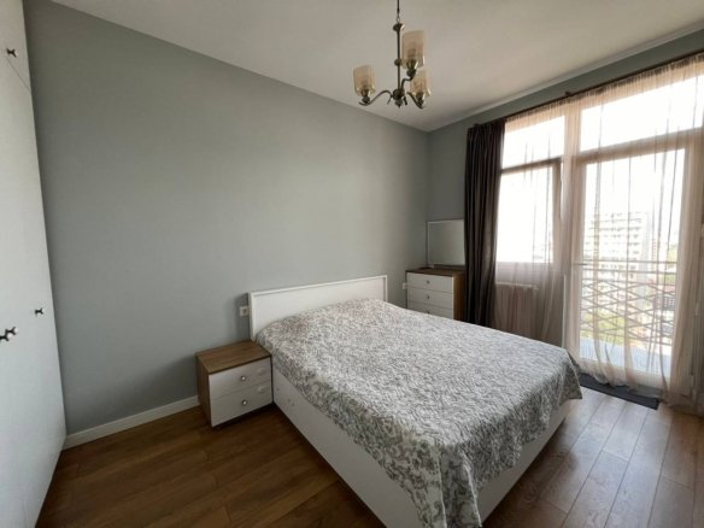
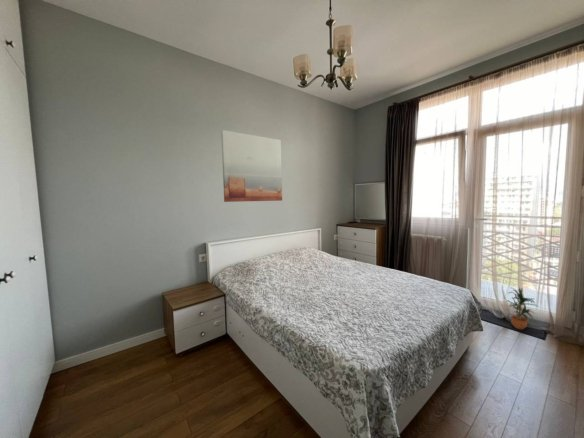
+ potted plant (521, 308)
+ wall art (254, 168)
